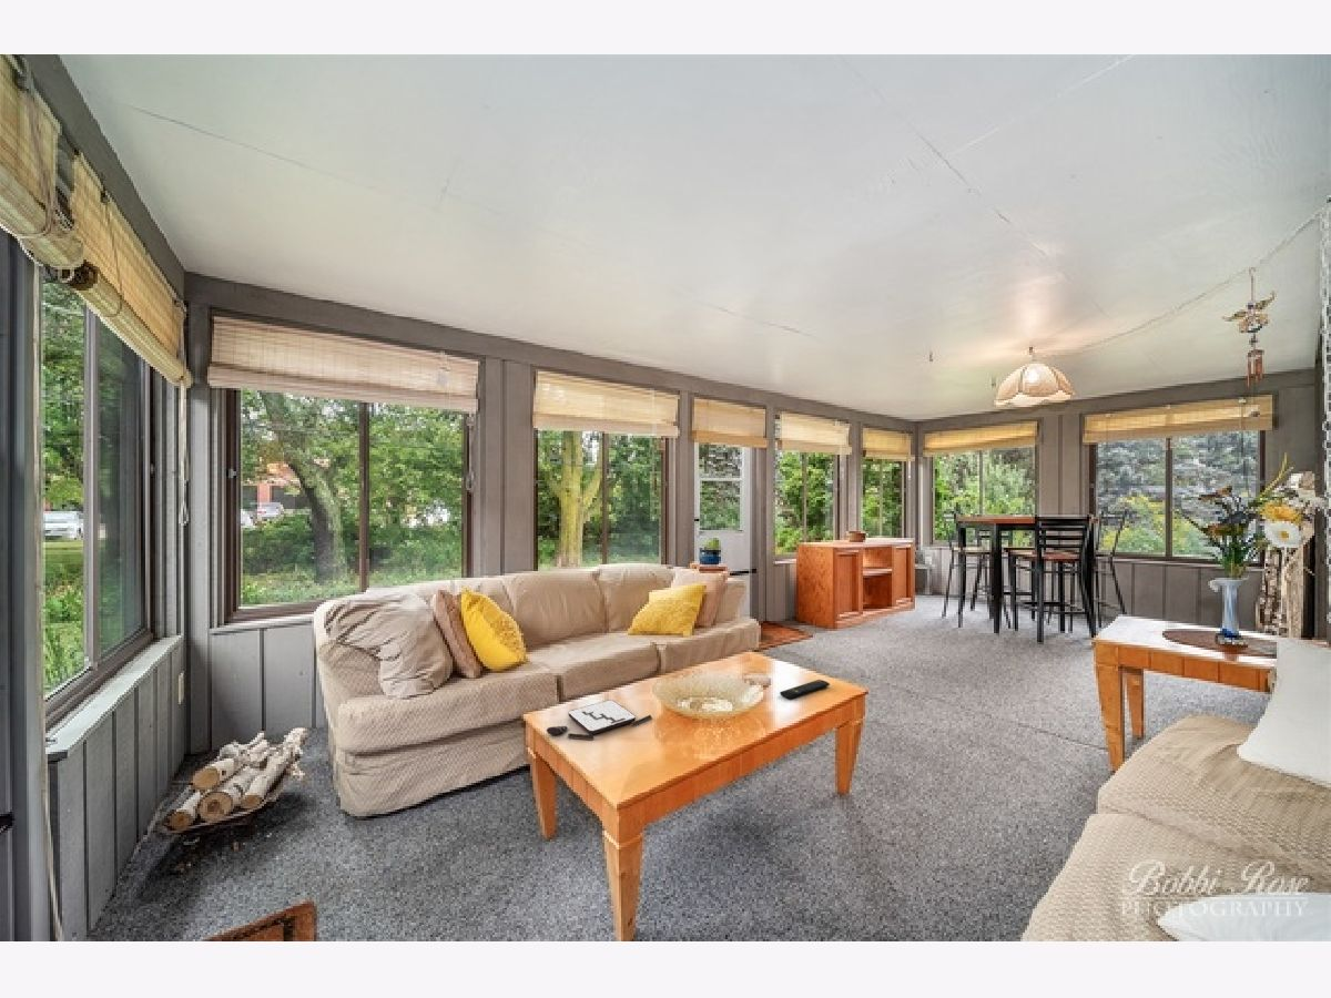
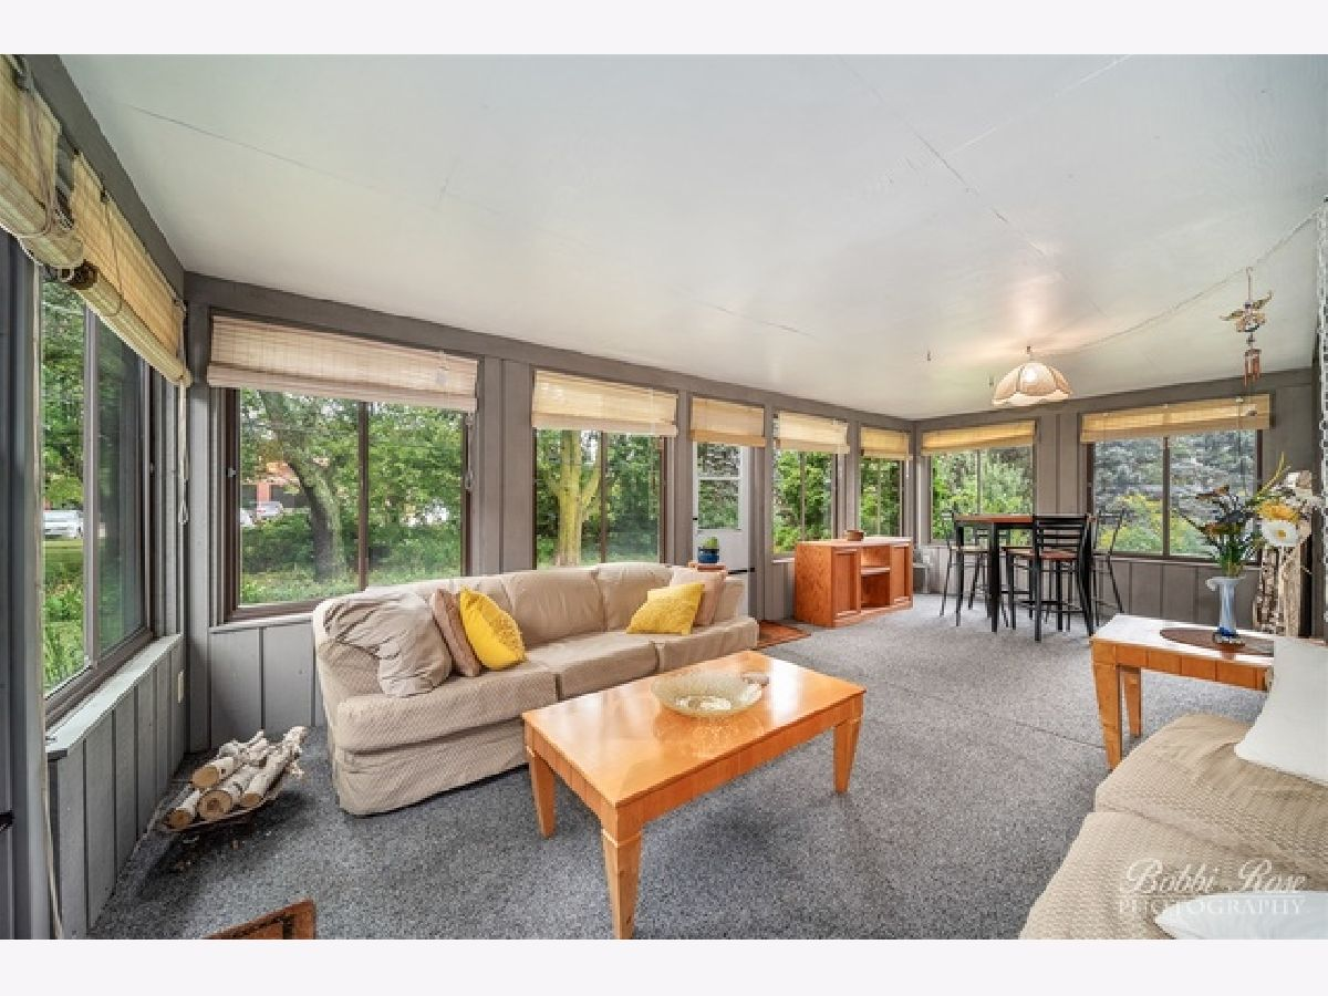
- remote control (805, 689)
- board game (595, 717)
